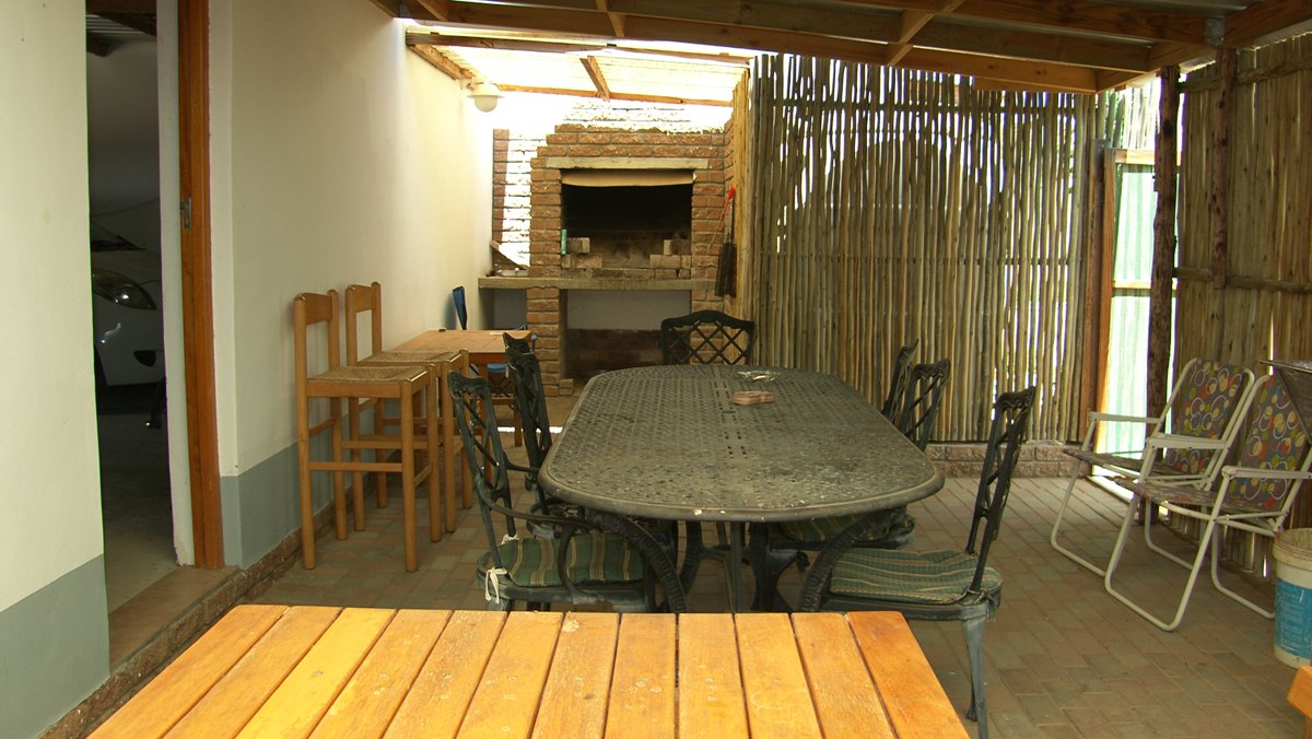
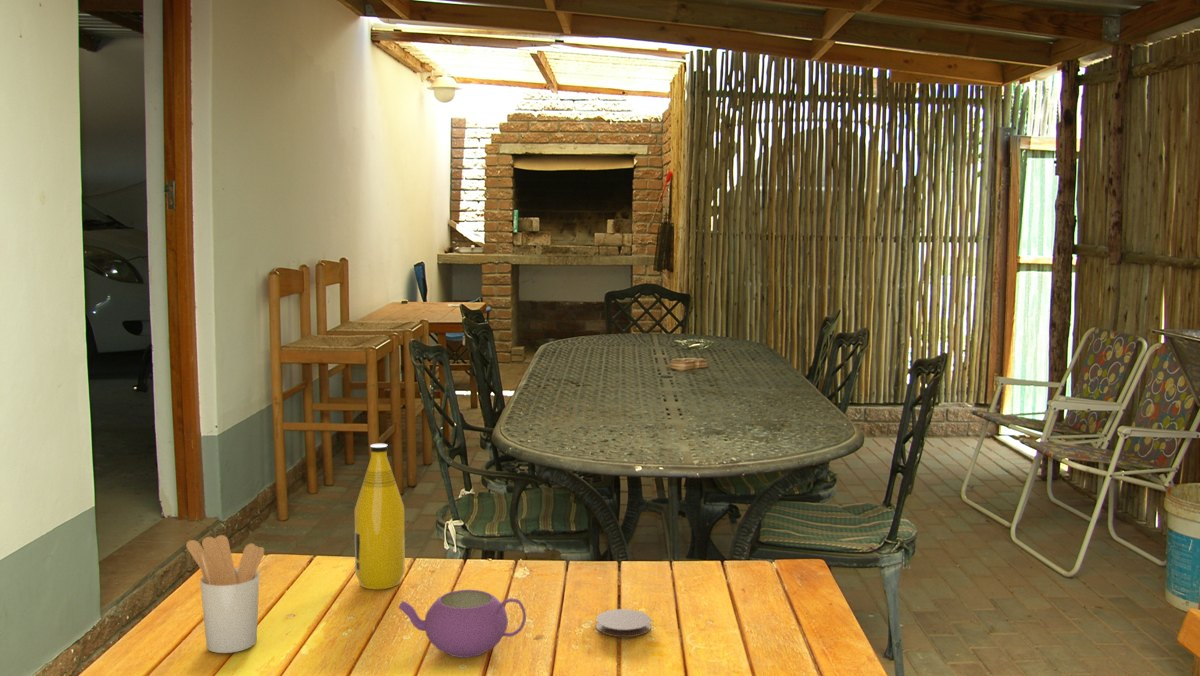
+ coaster (623, 622)
+ bottle (379, 514)
+ teapot (462, 623)
+ utensil holder (223, 590)
